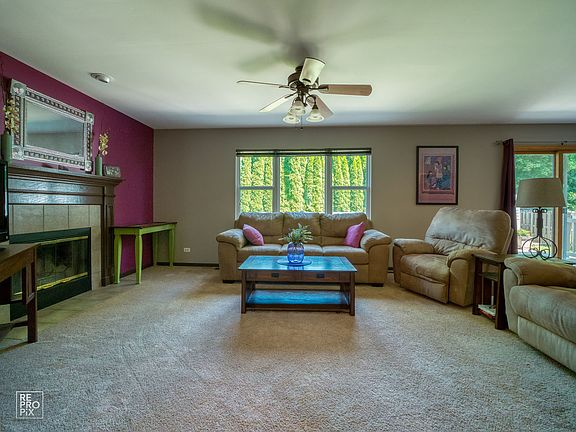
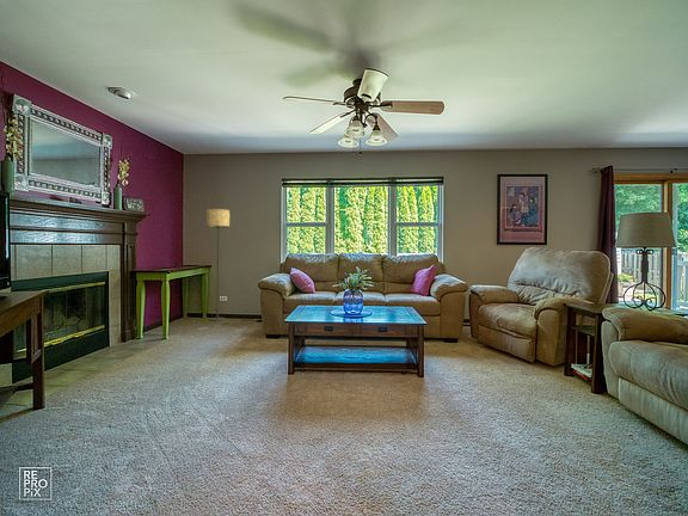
+ floor lamp (217, 264)
